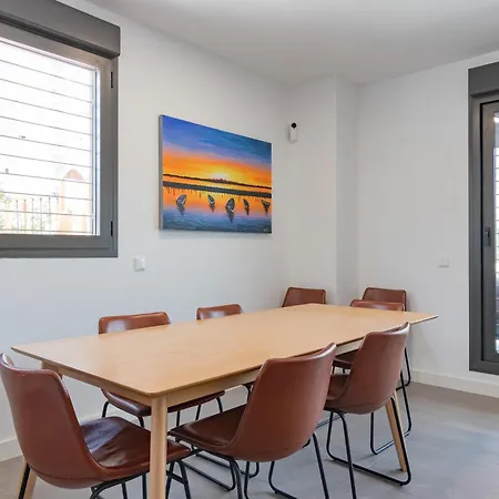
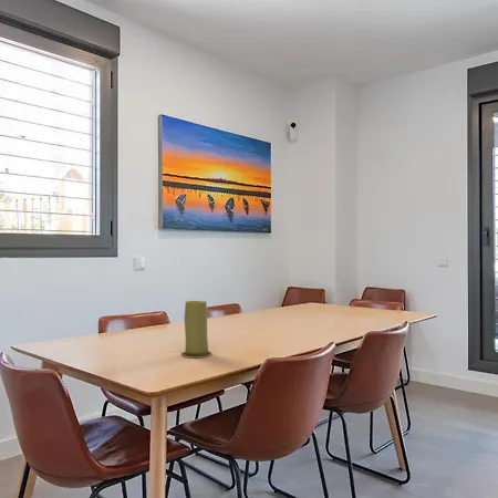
+ candle (196, 328)
